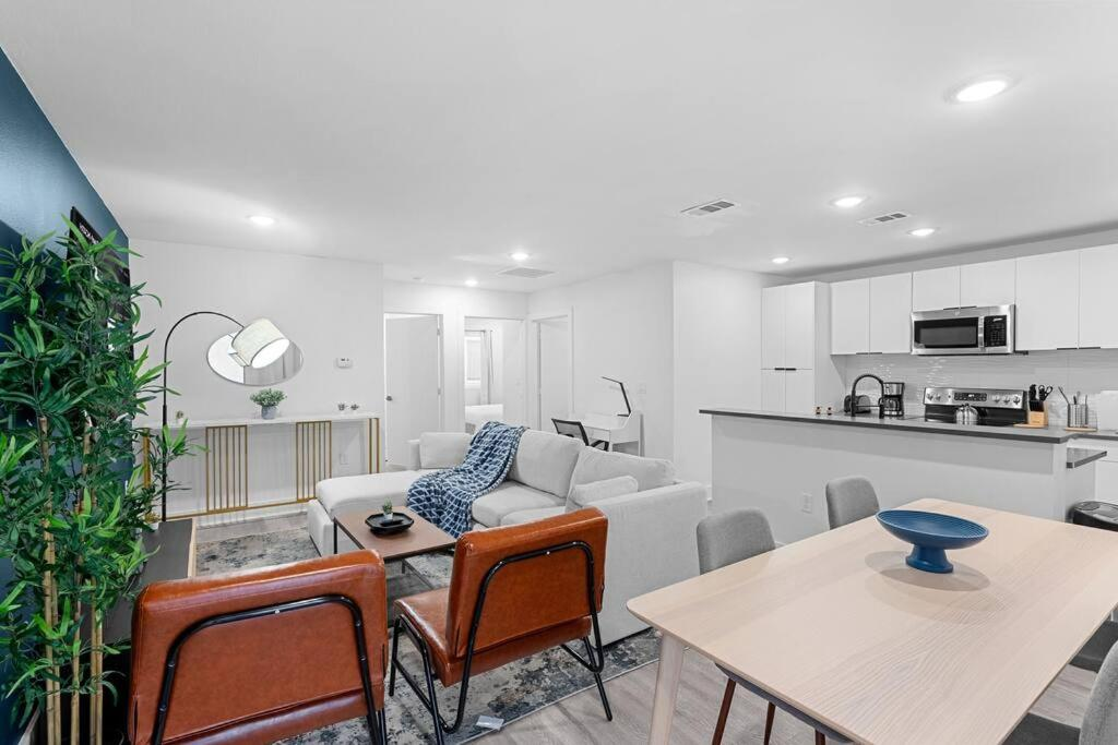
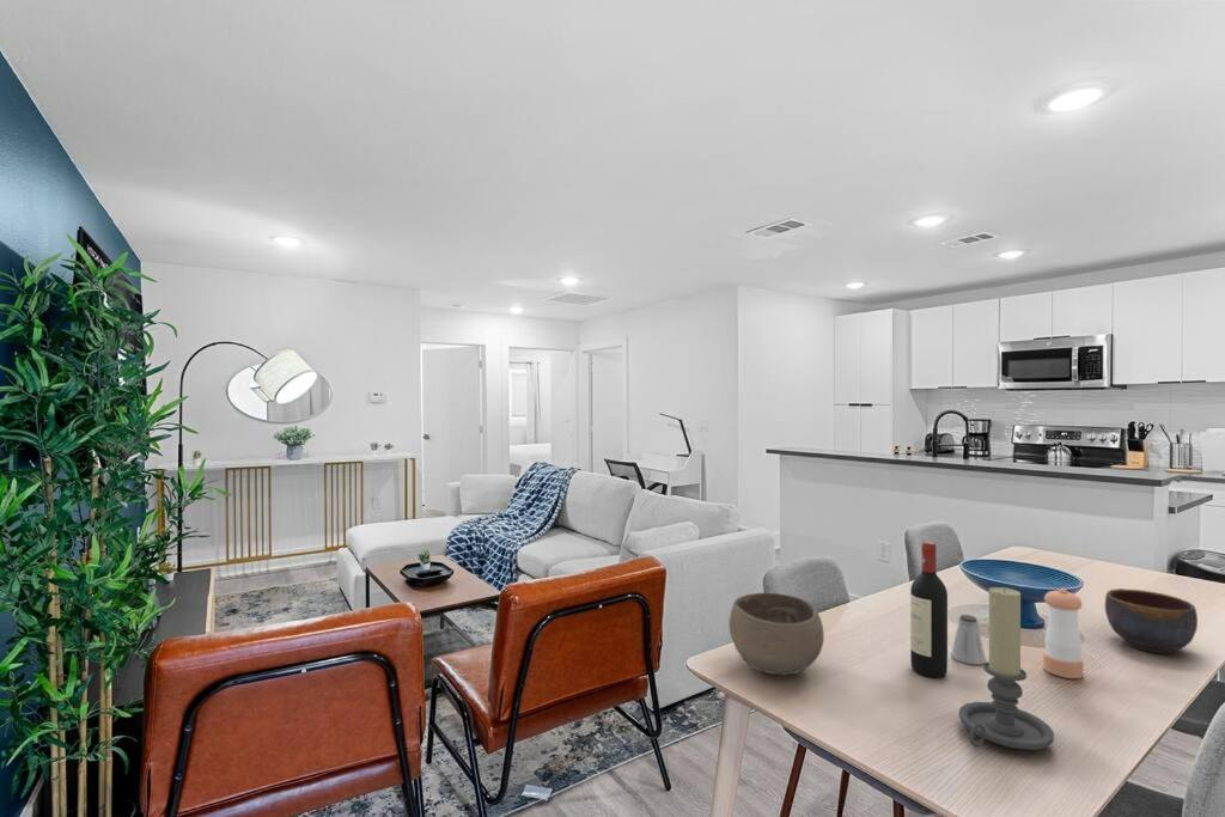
+ wine bottle (928, 606)
+ candle holder (999, 661)
+ bowl (775, 635)
+ pepper shaker (1062, 629)
+ saltshaker (968, 638)
+ bowl (1148, 622)
